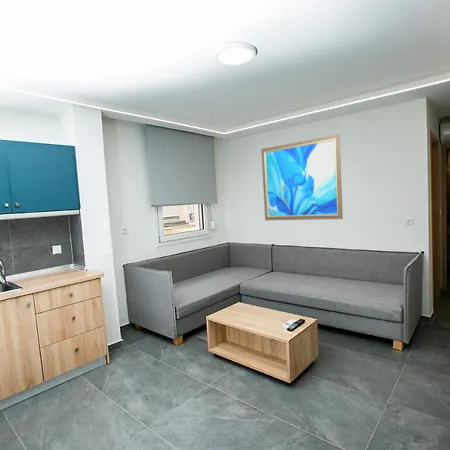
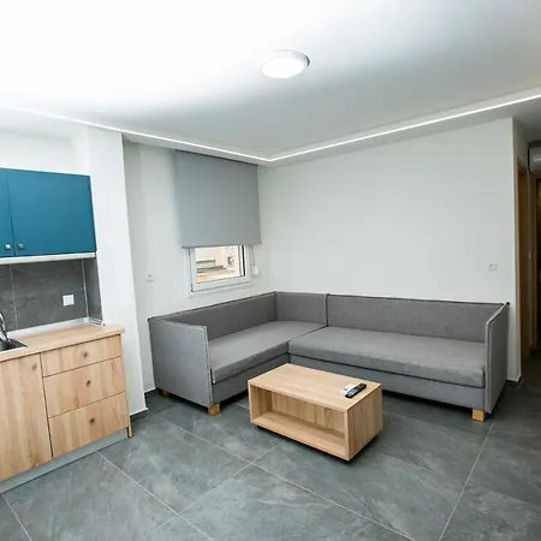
- wall art (298, 181)
